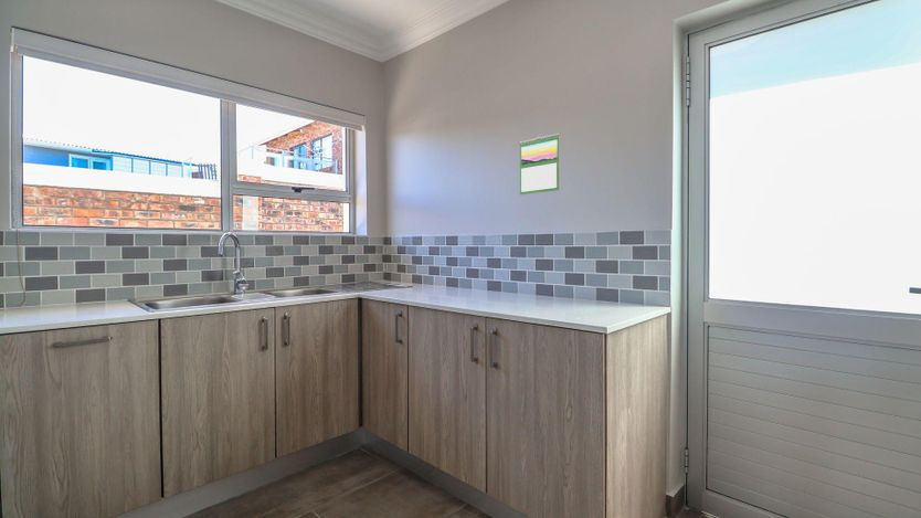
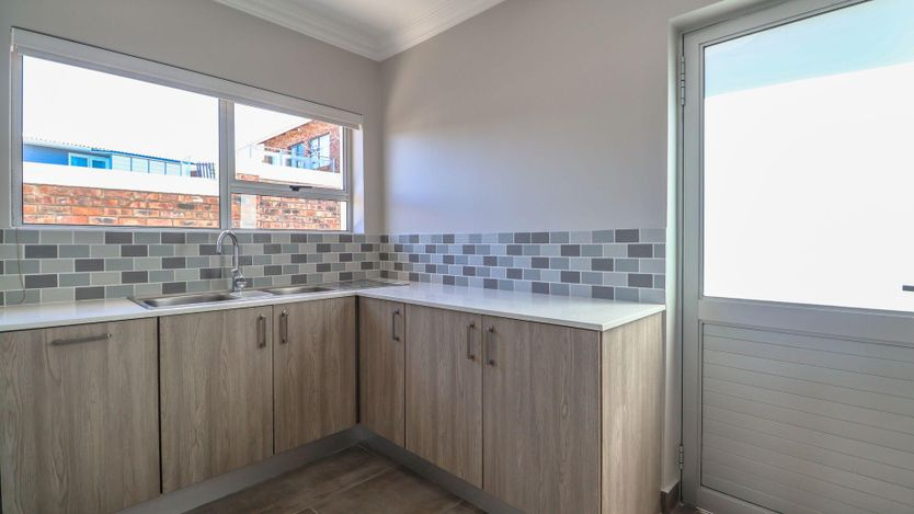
- calendar (539, 165)
